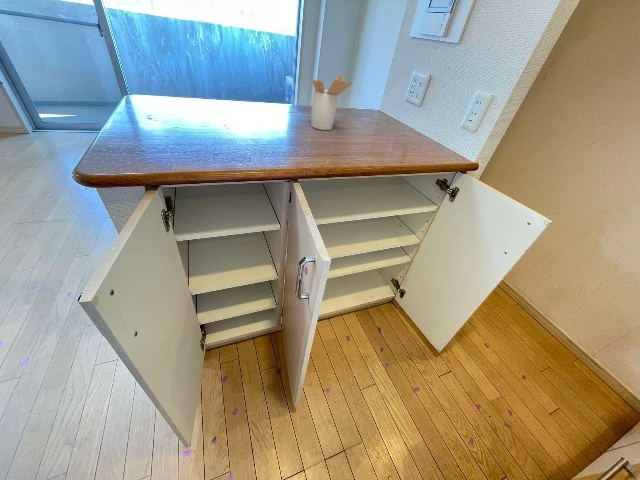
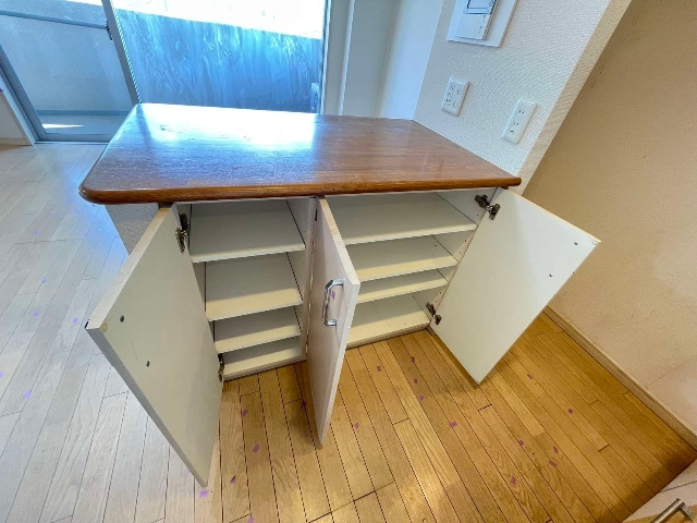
- utensil holder (329, 103)
